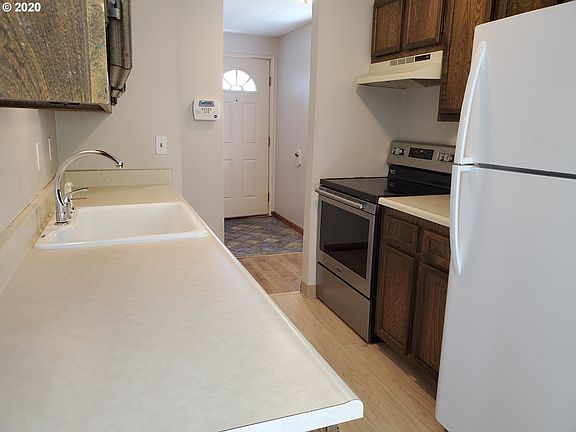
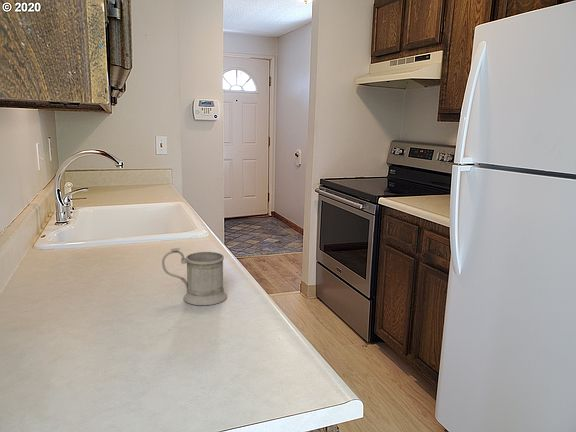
+ mug (195, 273)
